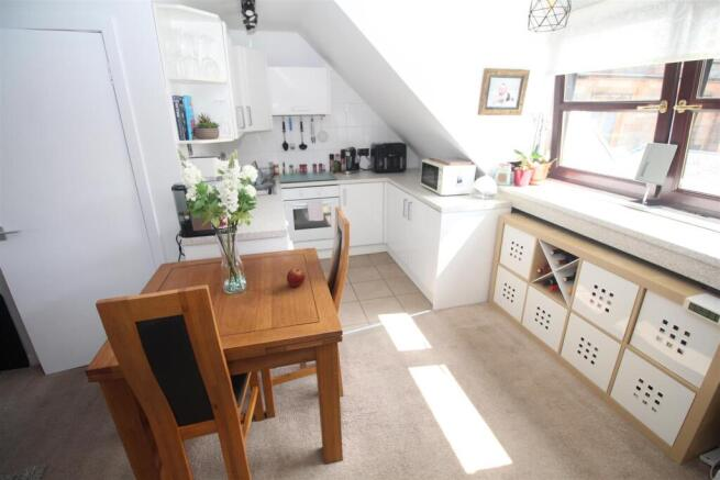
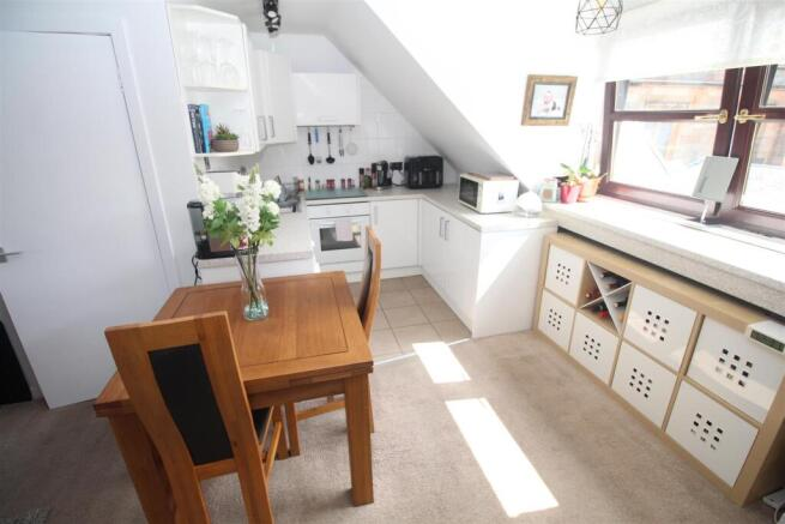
- fruit (296, 277)
